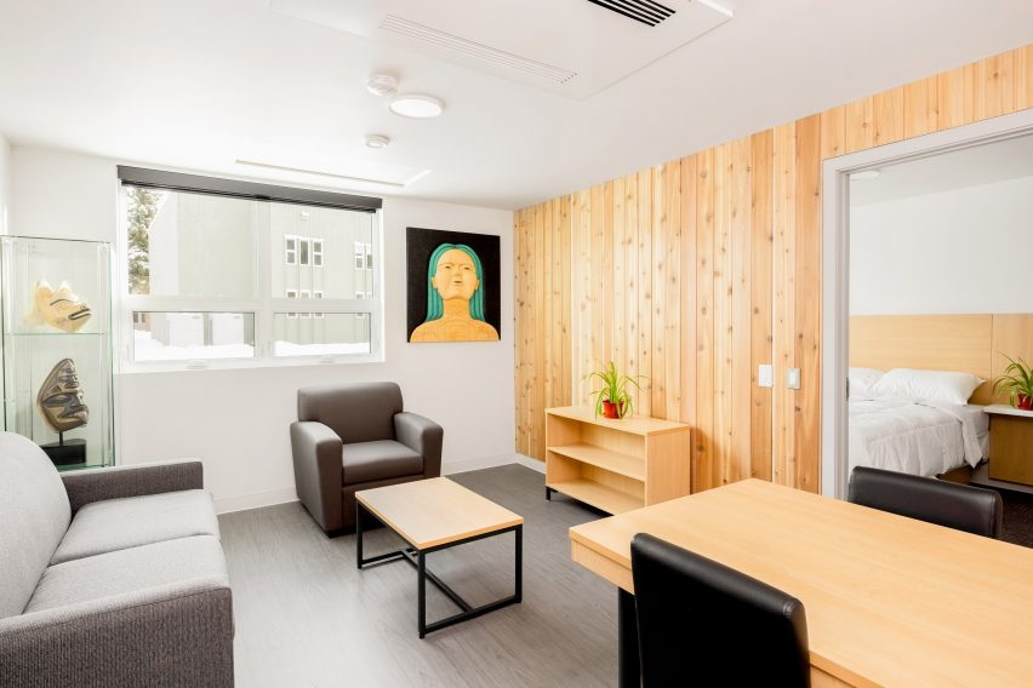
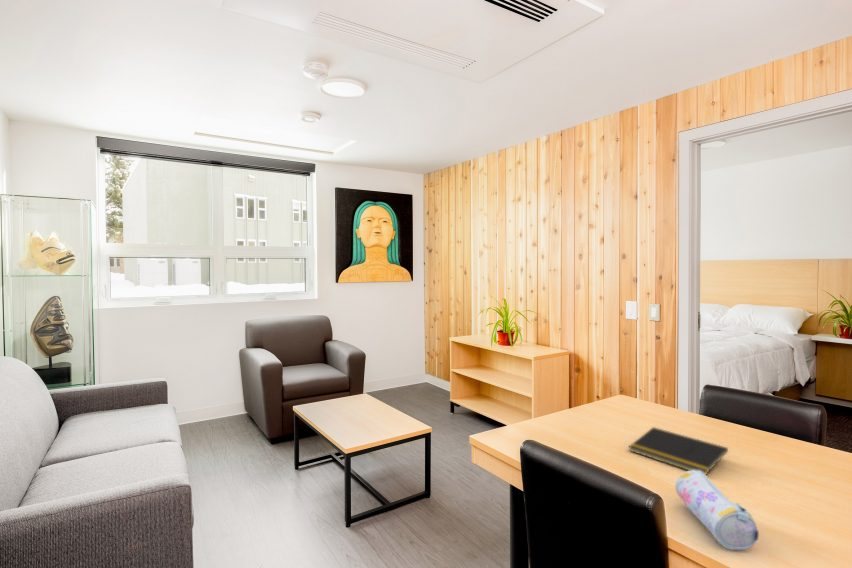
+ notepad (676, 449)
+ pencil case (712, 506)
